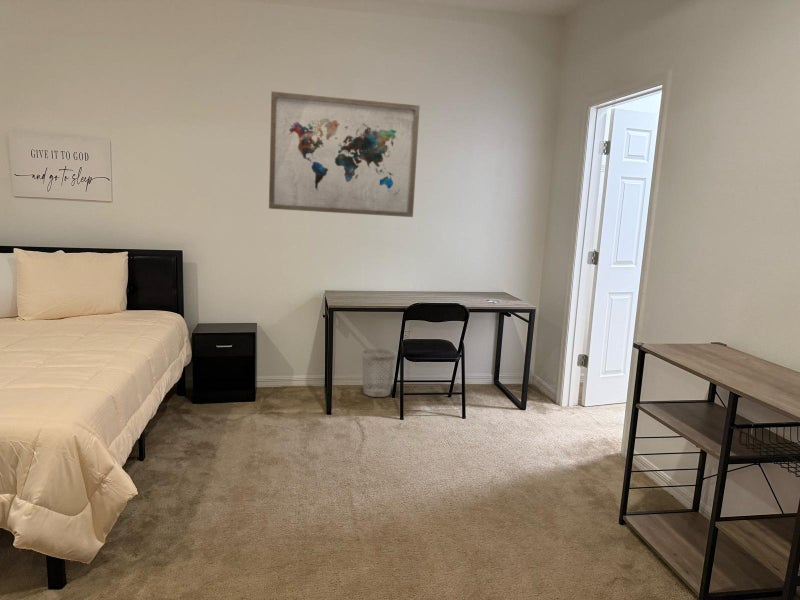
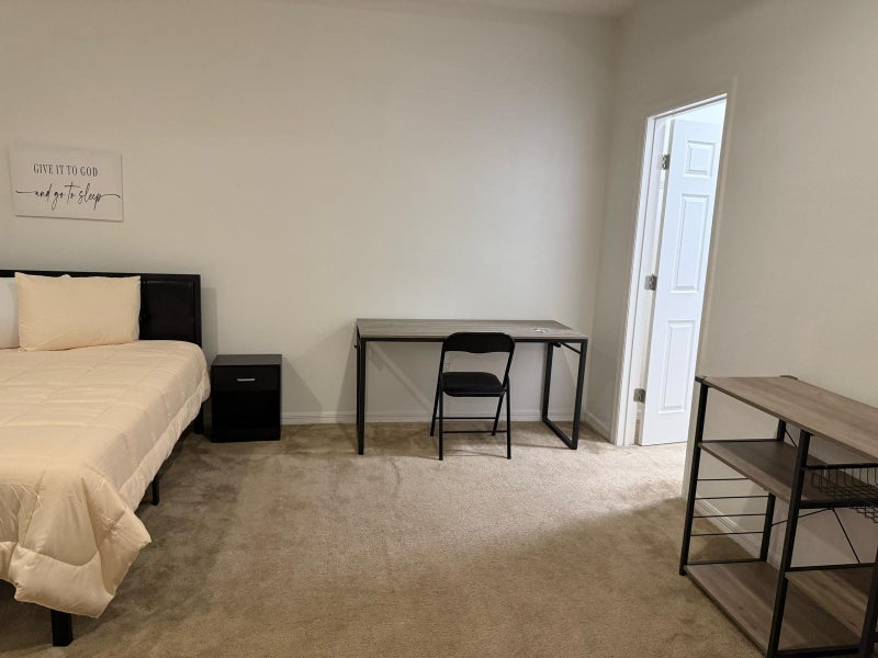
- wall art (344, 156)
- wastebasket (378, 373)
